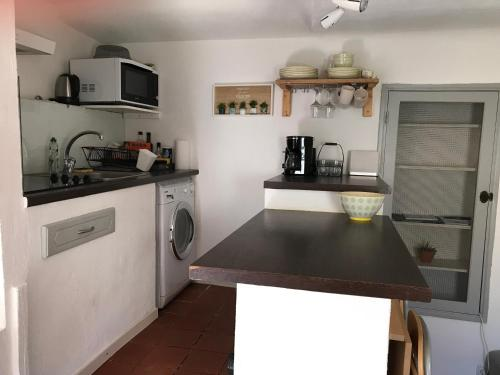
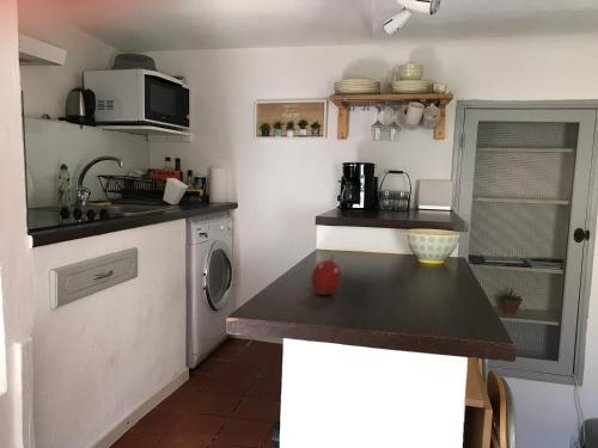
+ fruit (327, 274)
